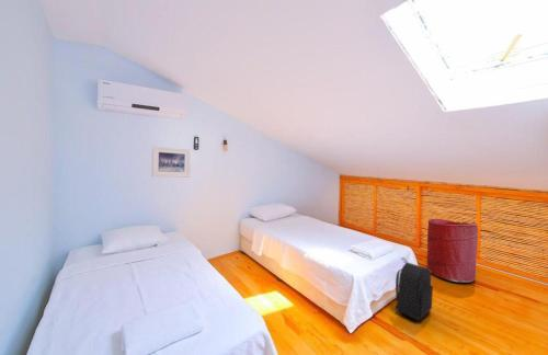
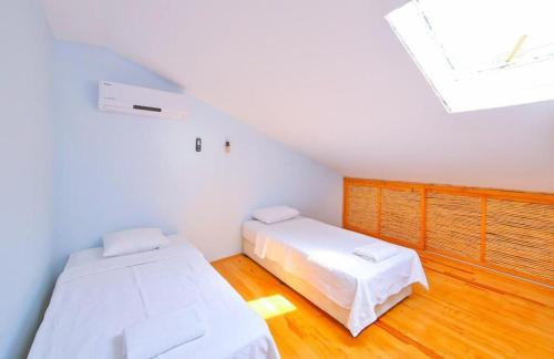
- backpack (413, 286)
- laundry hamper (450, 247)
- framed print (171, 162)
